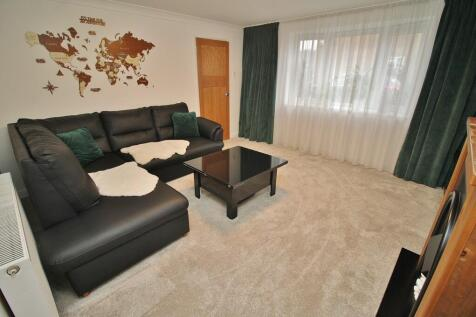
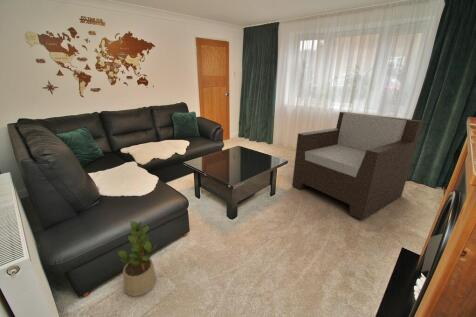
+ potted plant (137, 251)
+ armchair (351, 156)
